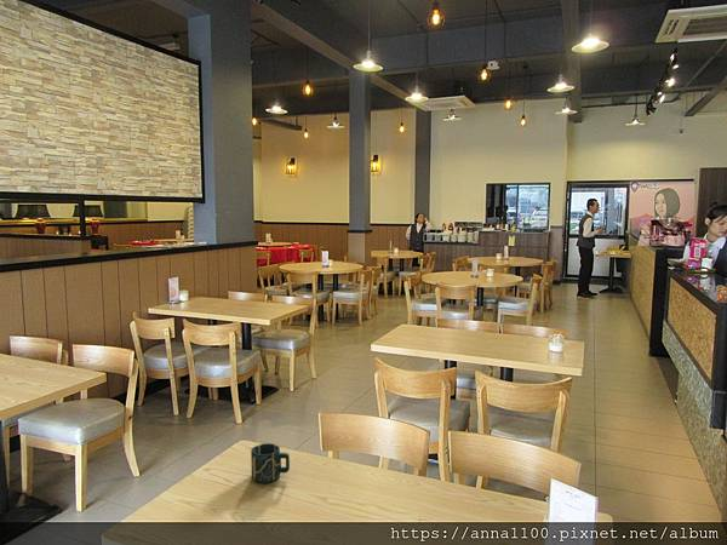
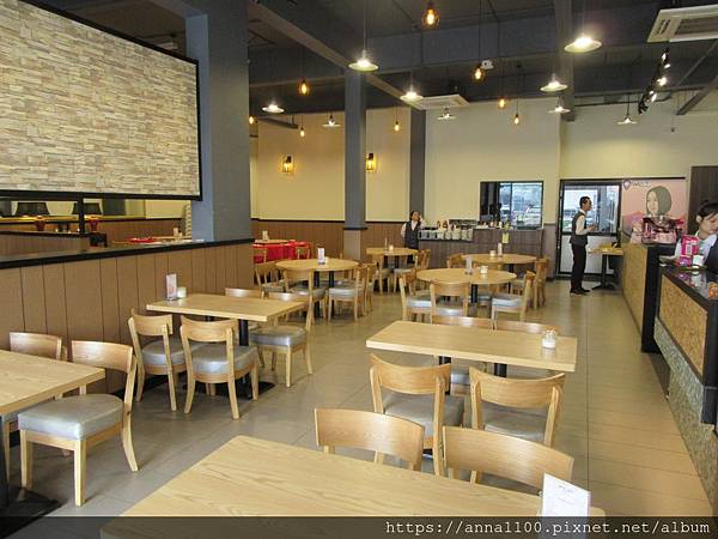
- cup (270, 463)
